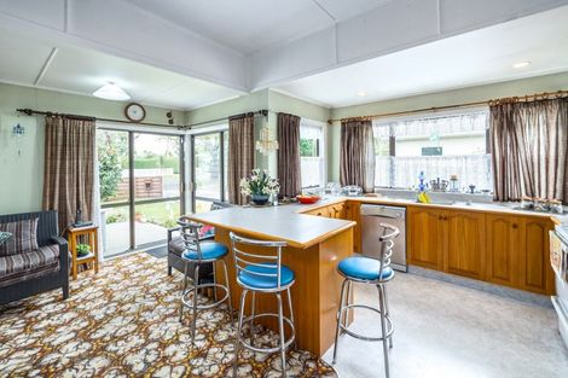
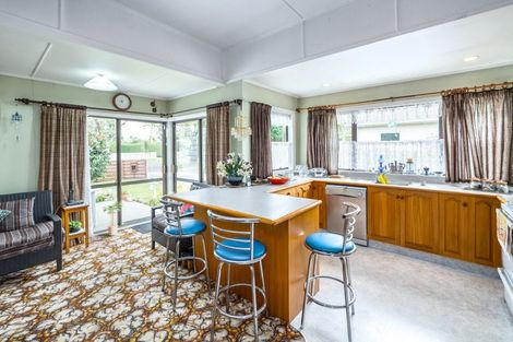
+ potted plant (112, 216)
